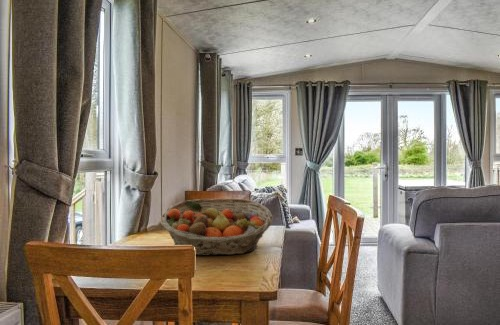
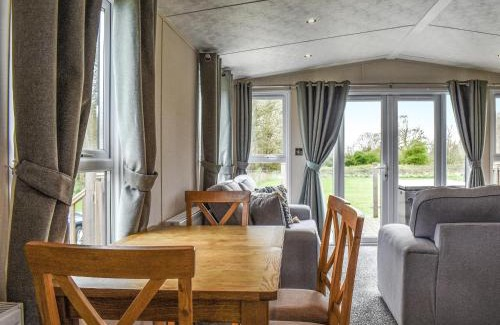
- fruit basket (217, 224)
